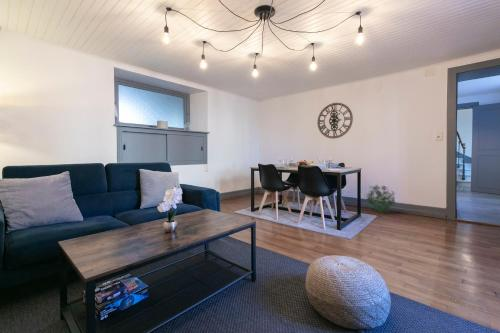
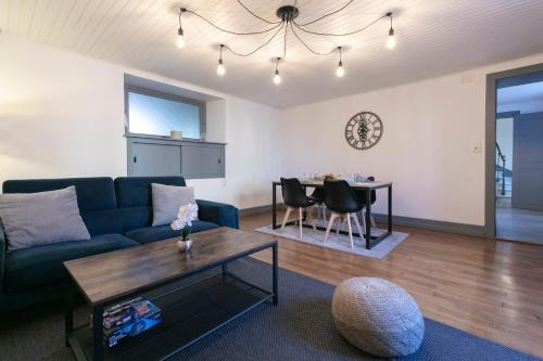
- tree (380, 197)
